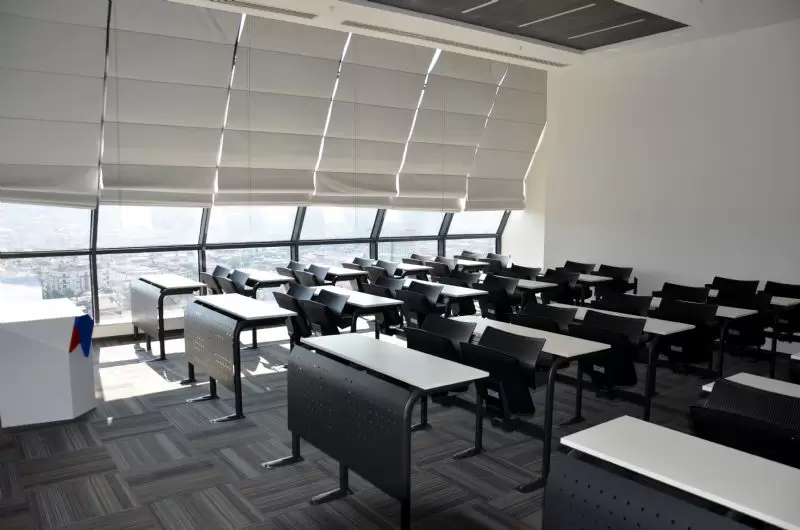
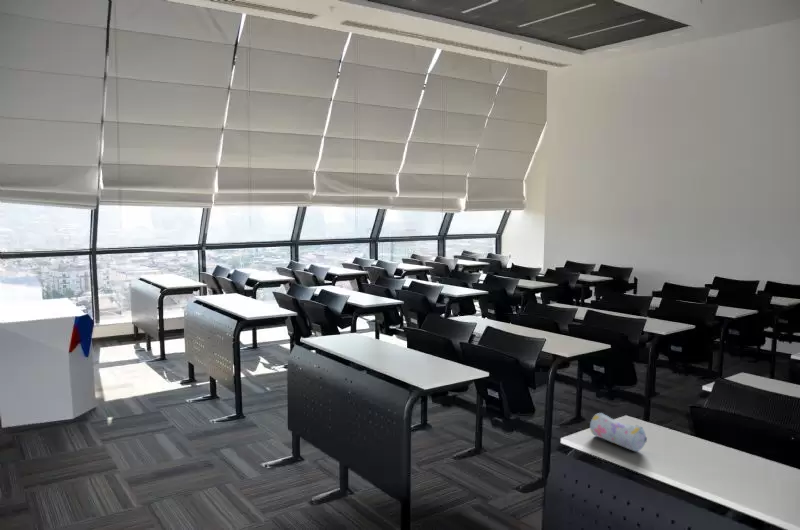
+ pencil case (617, 431)
